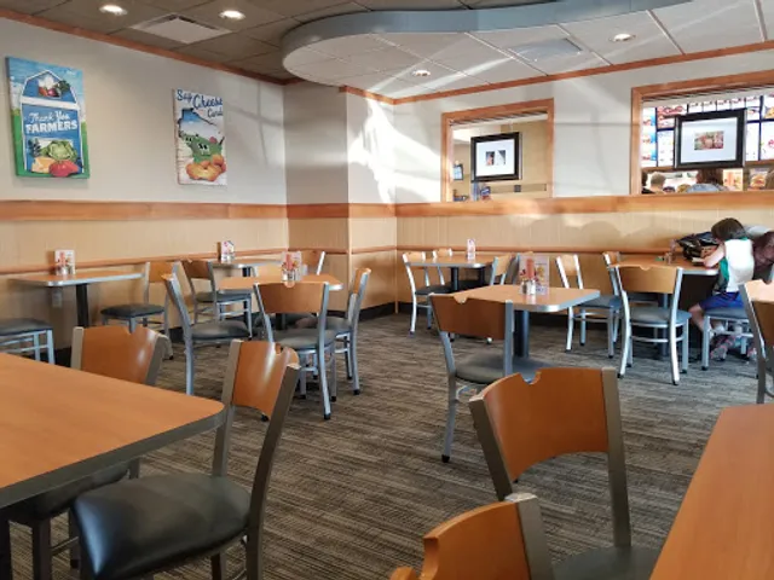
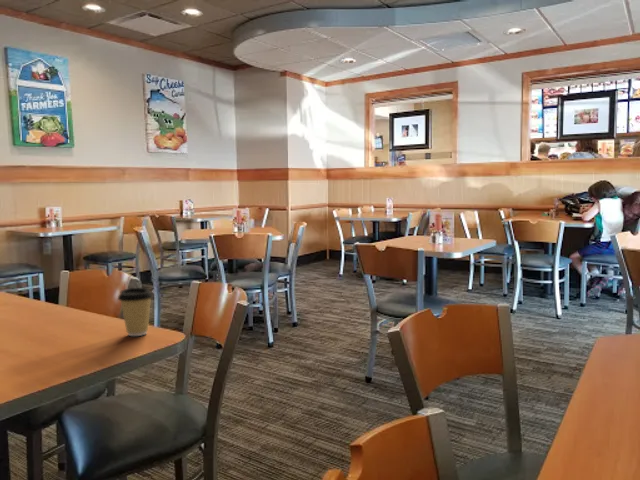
+ coffee cup (136, 312)
